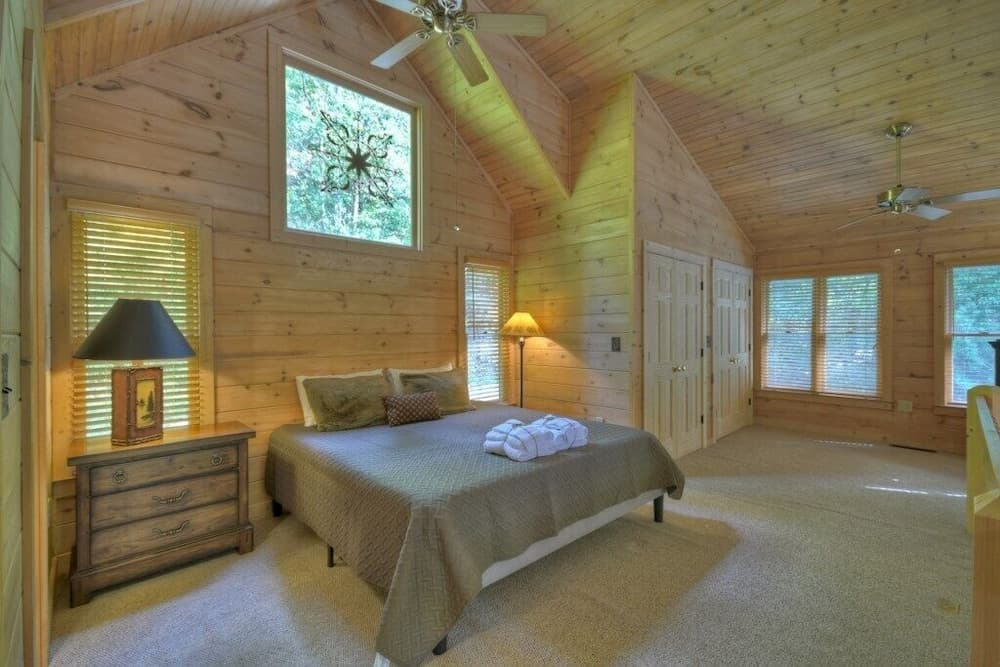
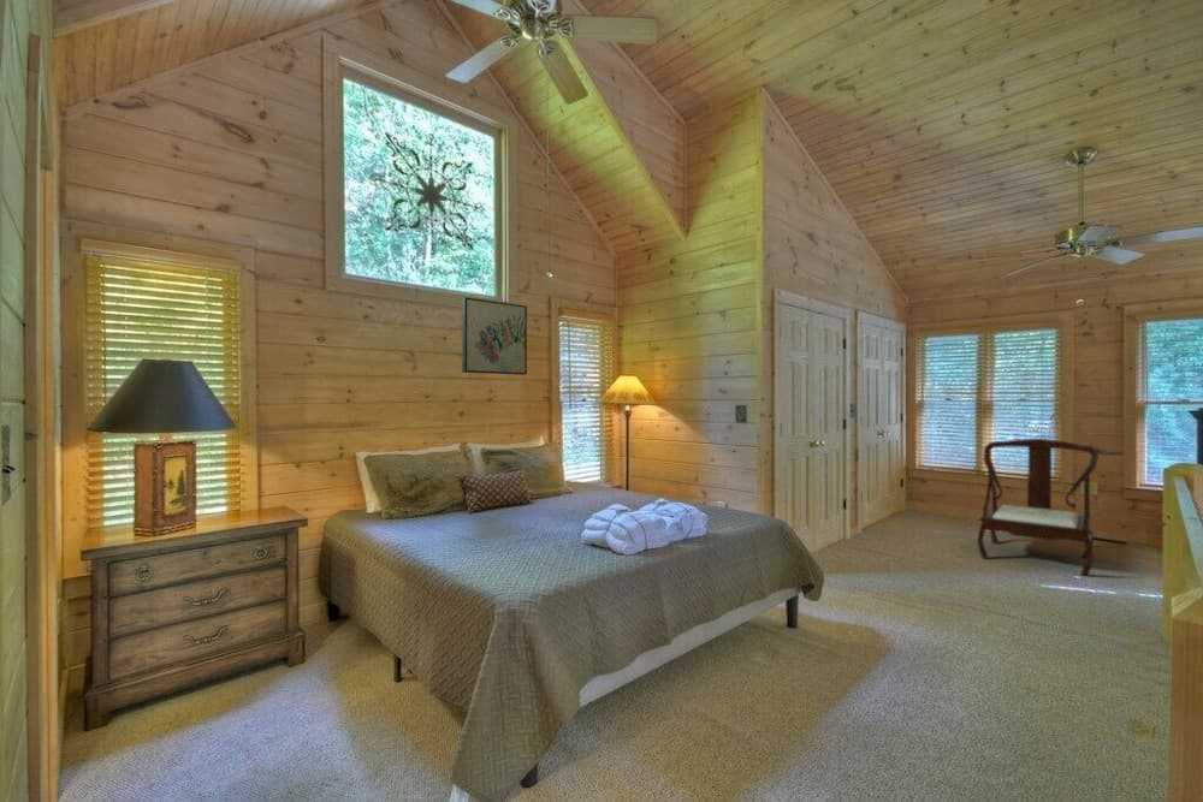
+ armchair (1036, 498)
+ wall art (496, 338)
